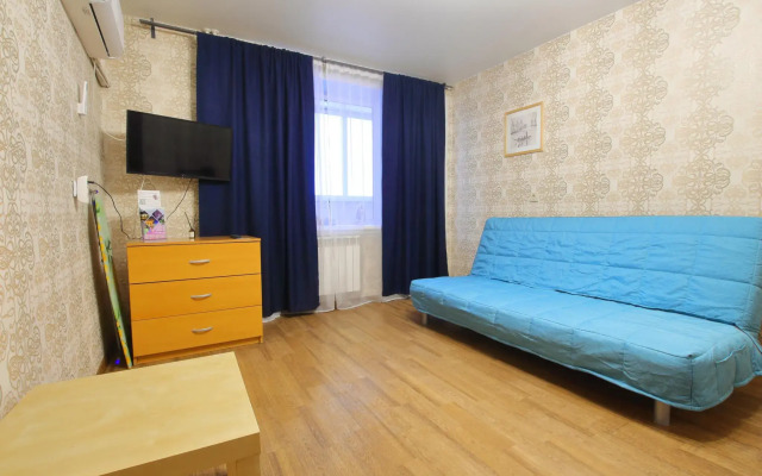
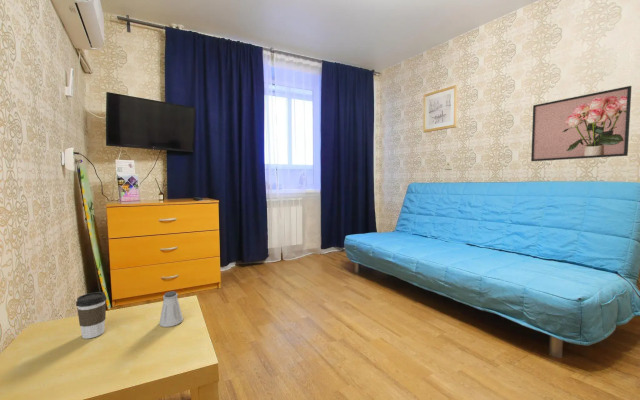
+ coffee cup (92, 315)
+ saltshaker (170, 307)
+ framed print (575, 128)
